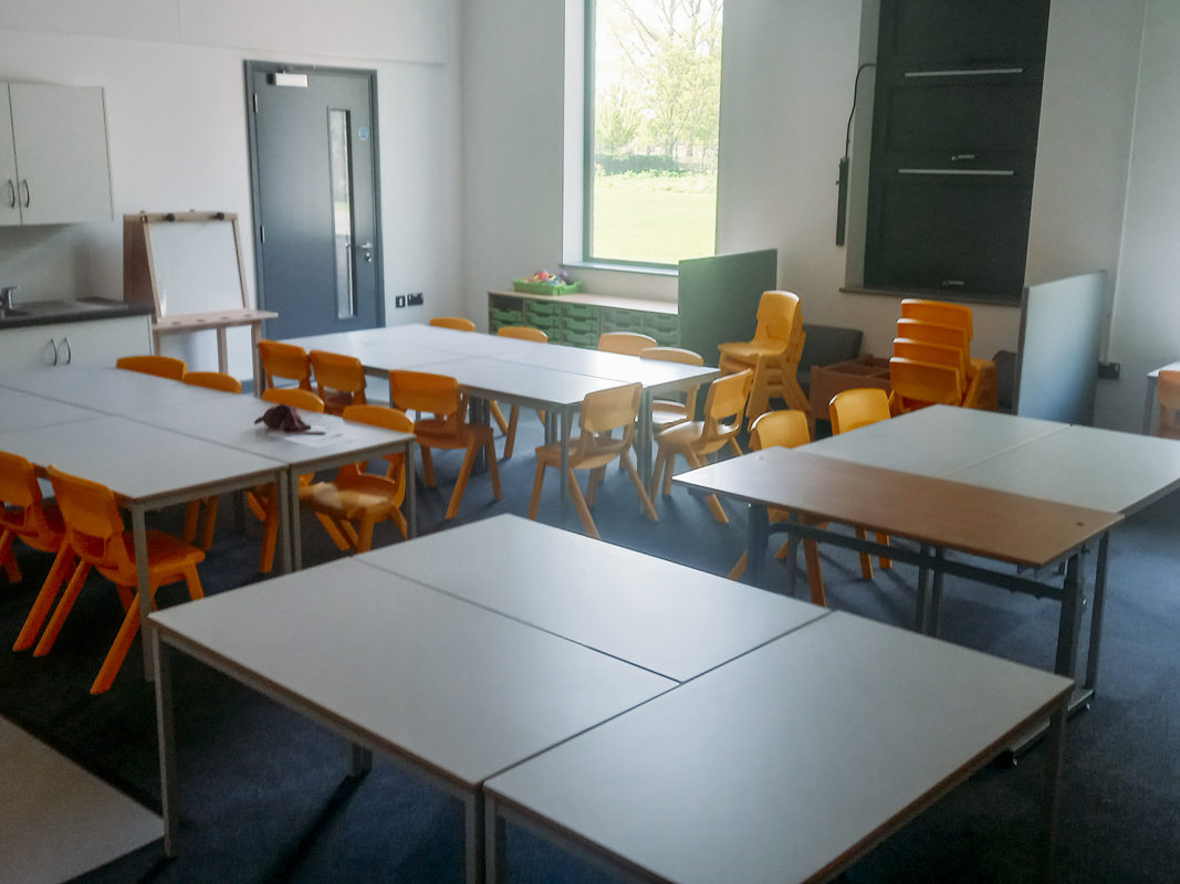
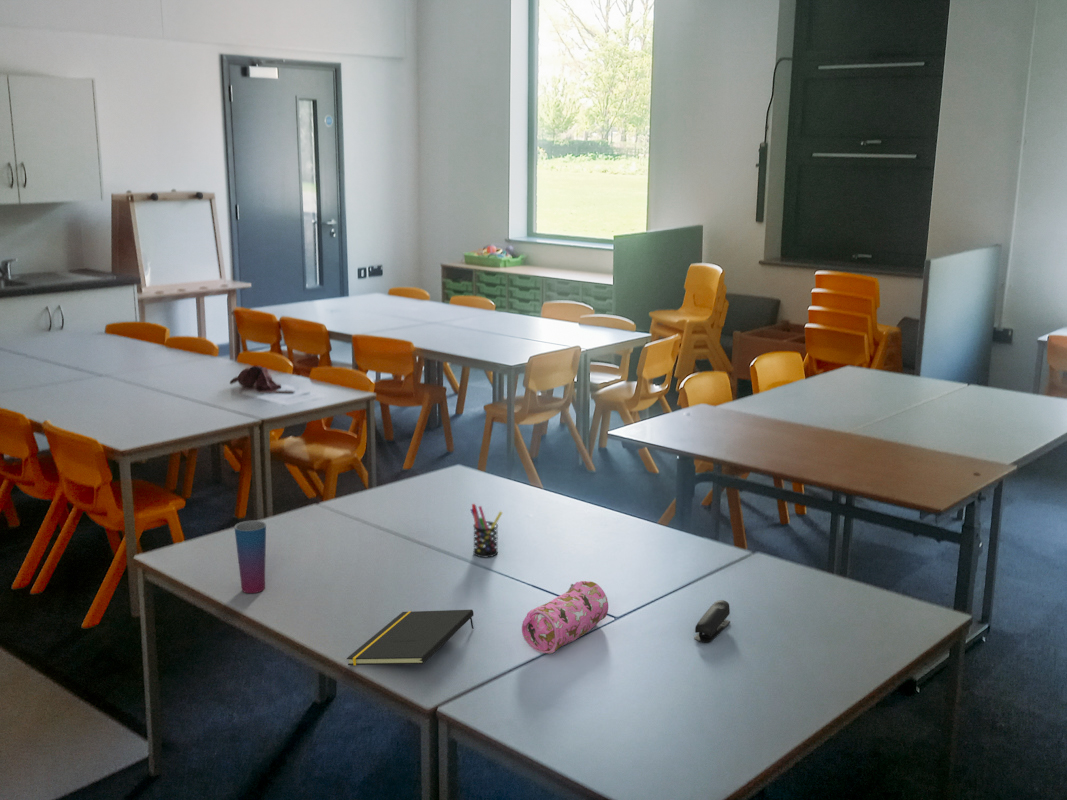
+ notepad (412, 636)
+ pen holder (483, 529)
+ pencil case (565, 616)
+ stapler (713, 620)
+ cup (251, 557)
